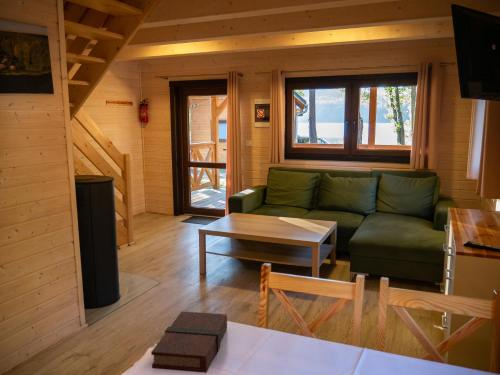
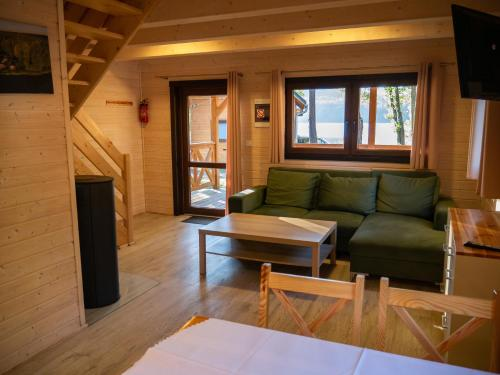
- book (192, 338)
